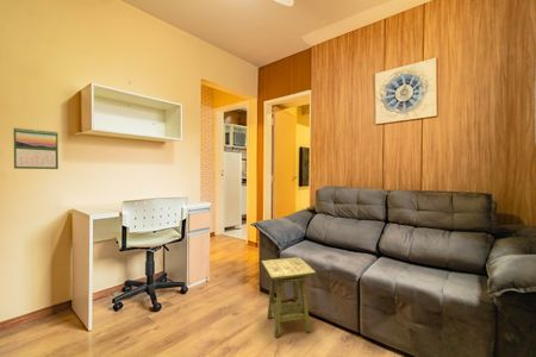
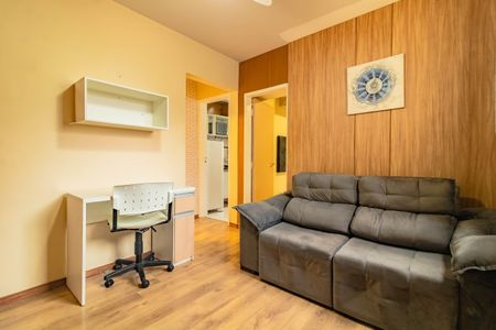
- side table (286, 299)
- calendar (37, 149)
